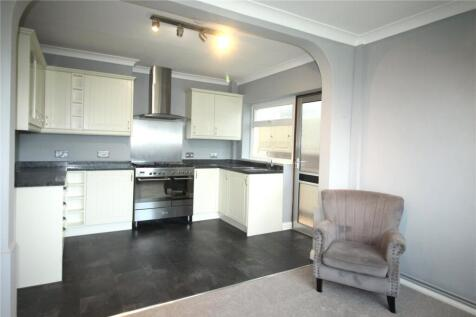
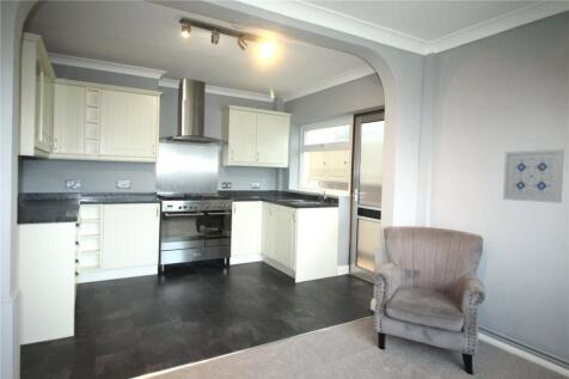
+ wall art (531, 176)
